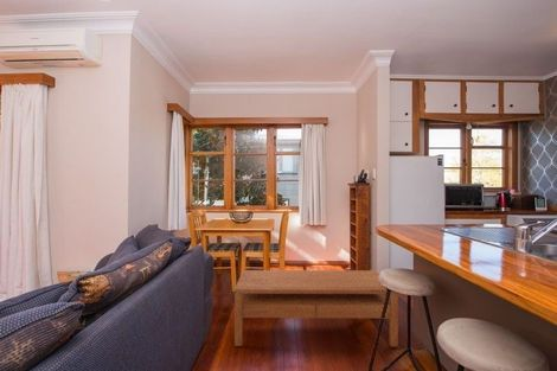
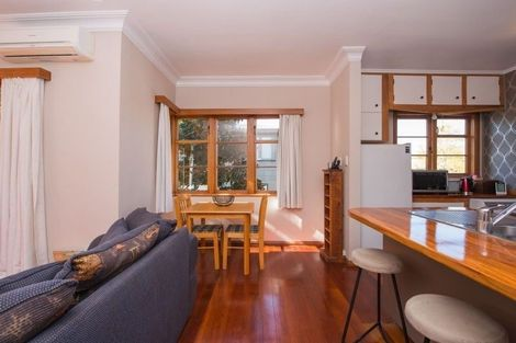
- coffee table (312, 303)
